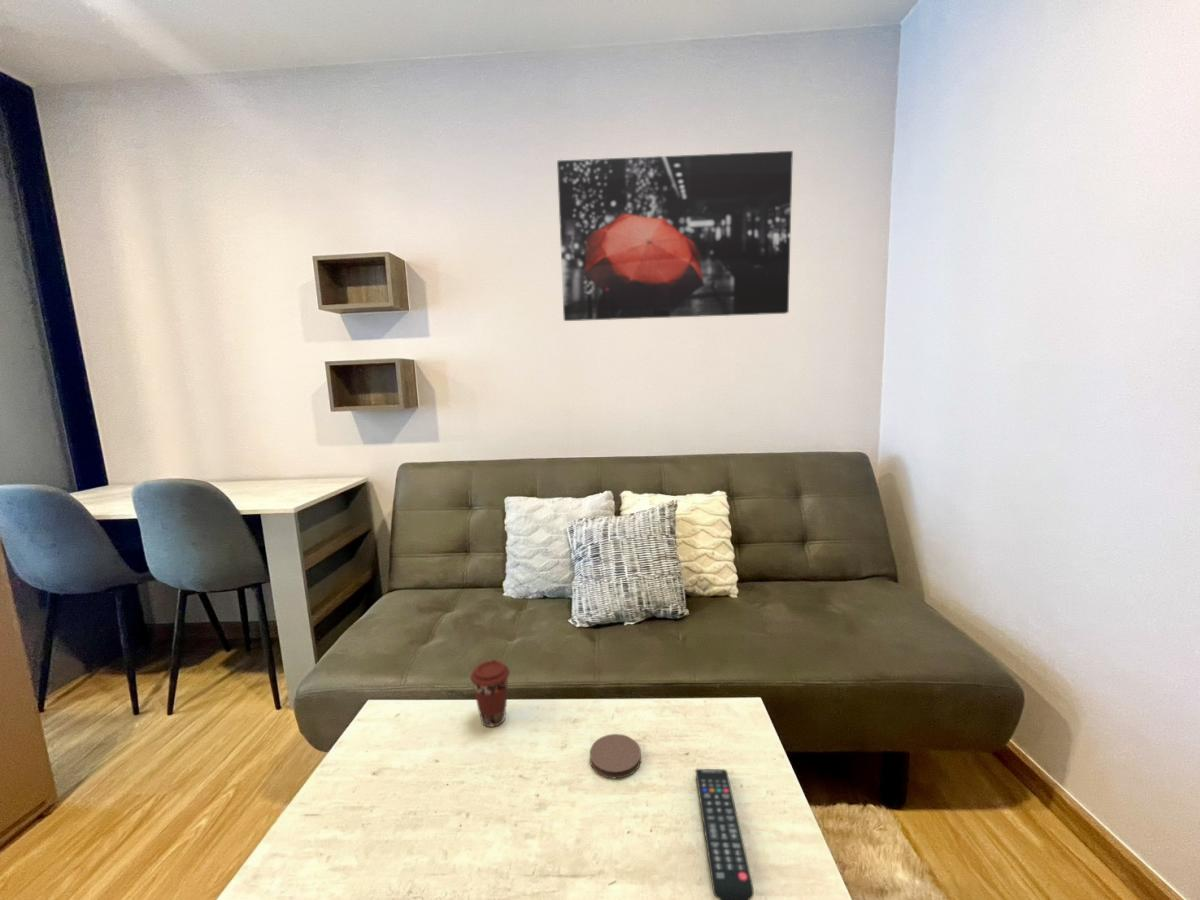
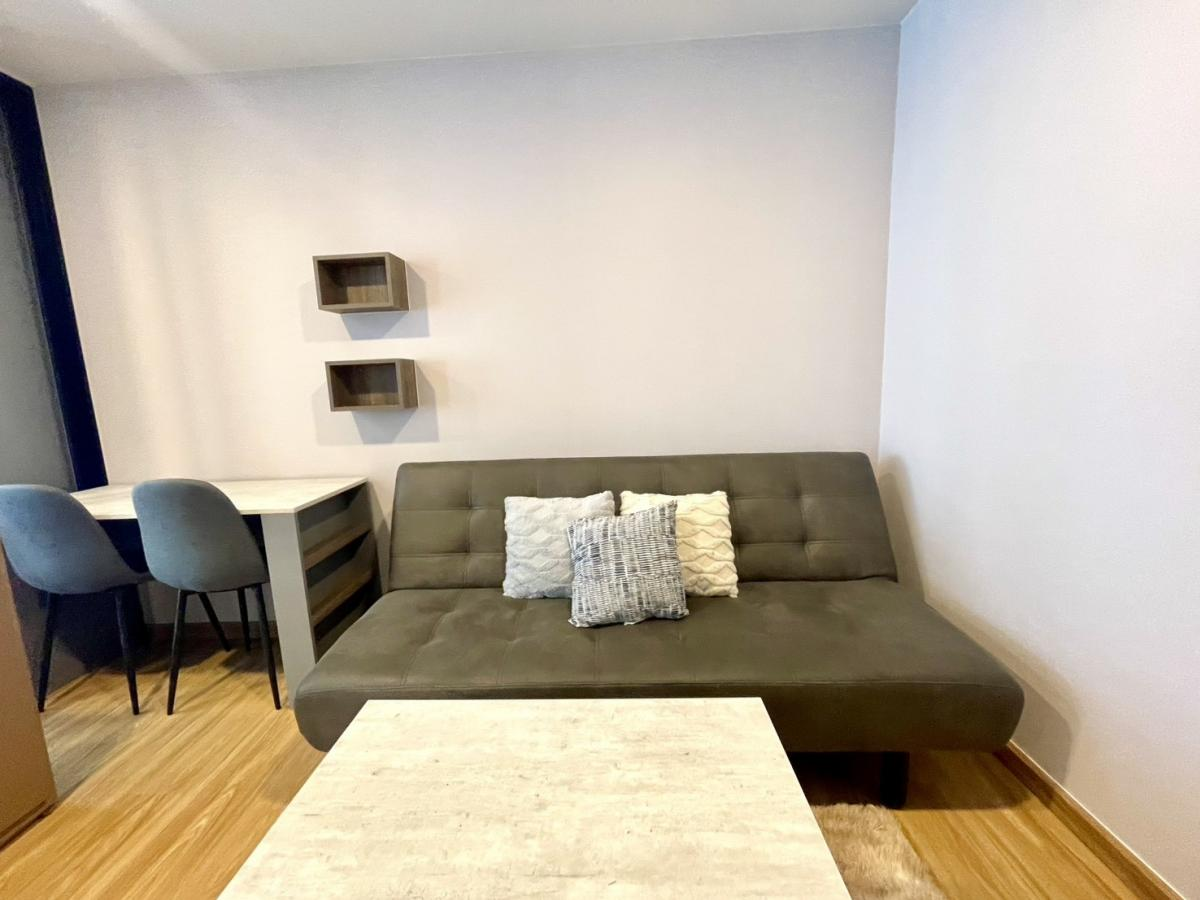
- remote control (720, 825)
- wall art (674, 239)
- coffee cup (491, 693)
- coaster (615, 755)
